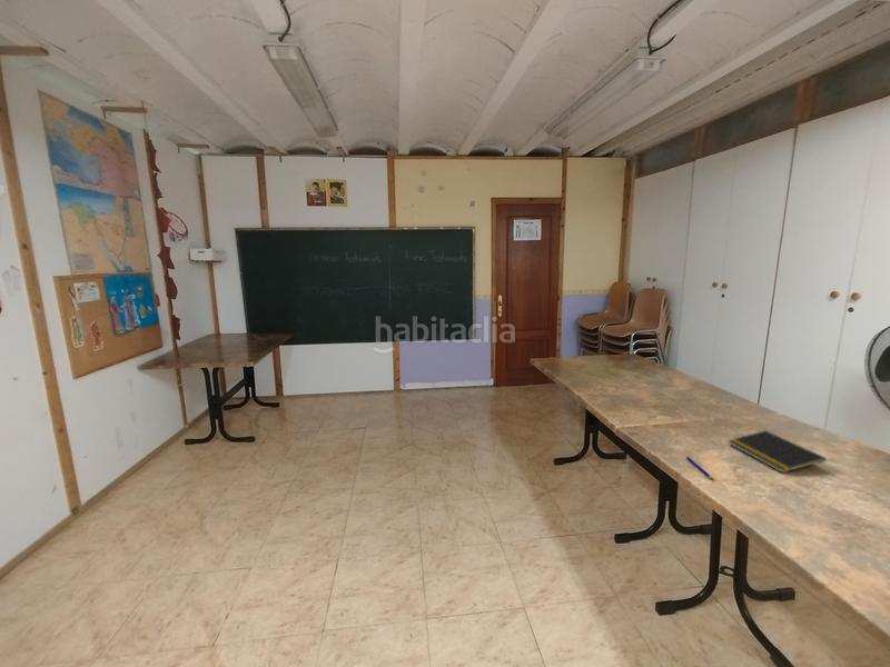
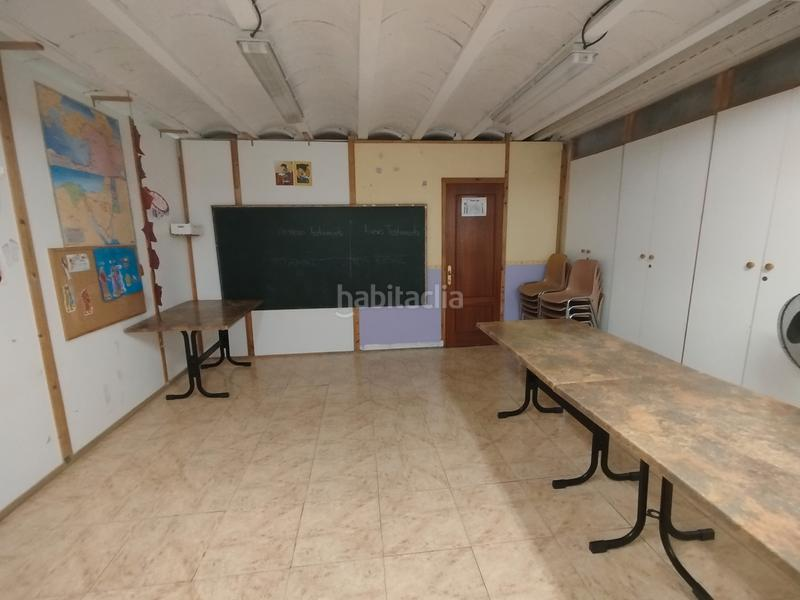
- pen (699, 467)
- notepad (773, 449)
